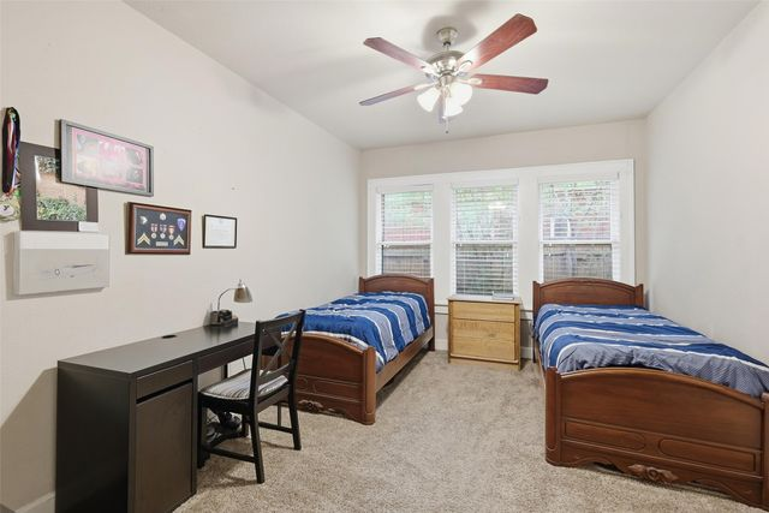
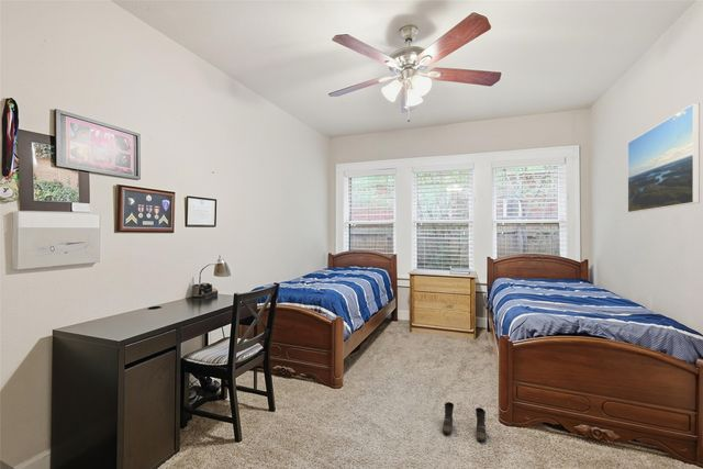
+ boots (451, 421)
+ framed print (657, 167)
